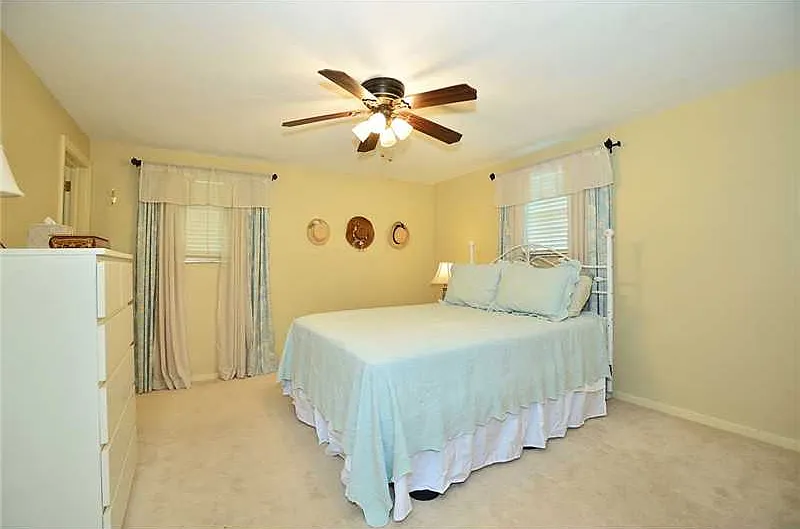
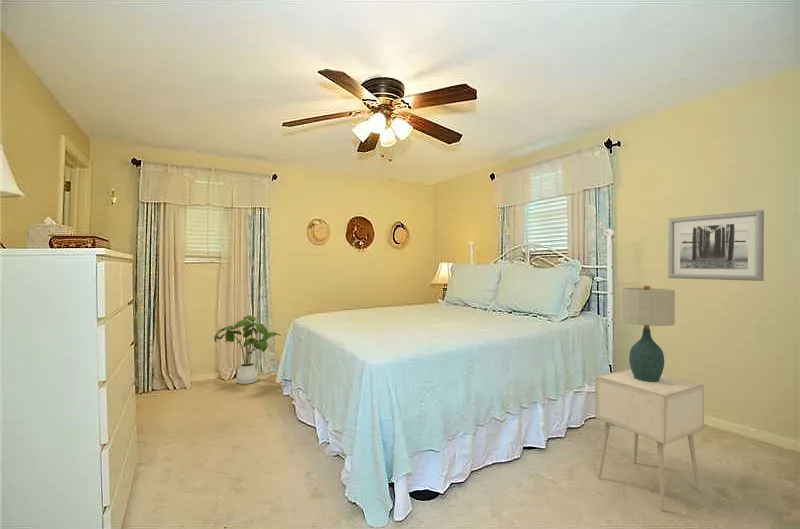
+ house plant (252, 350)
+ wall art (711, 247)
+ table lamp (646, 331)
+ nightstand (648, 431)
